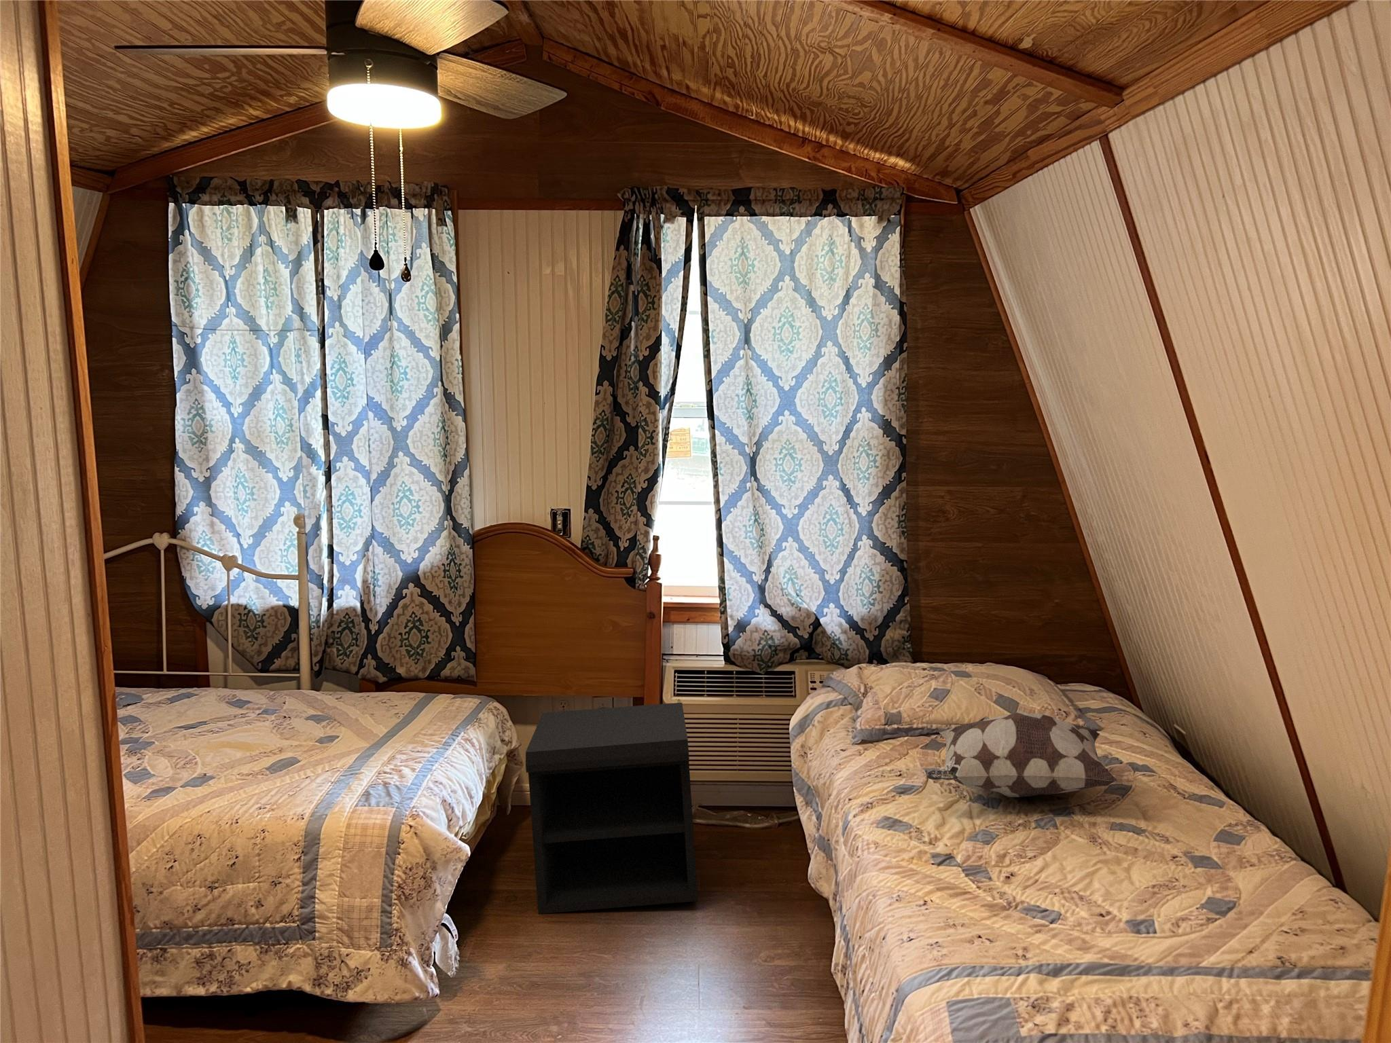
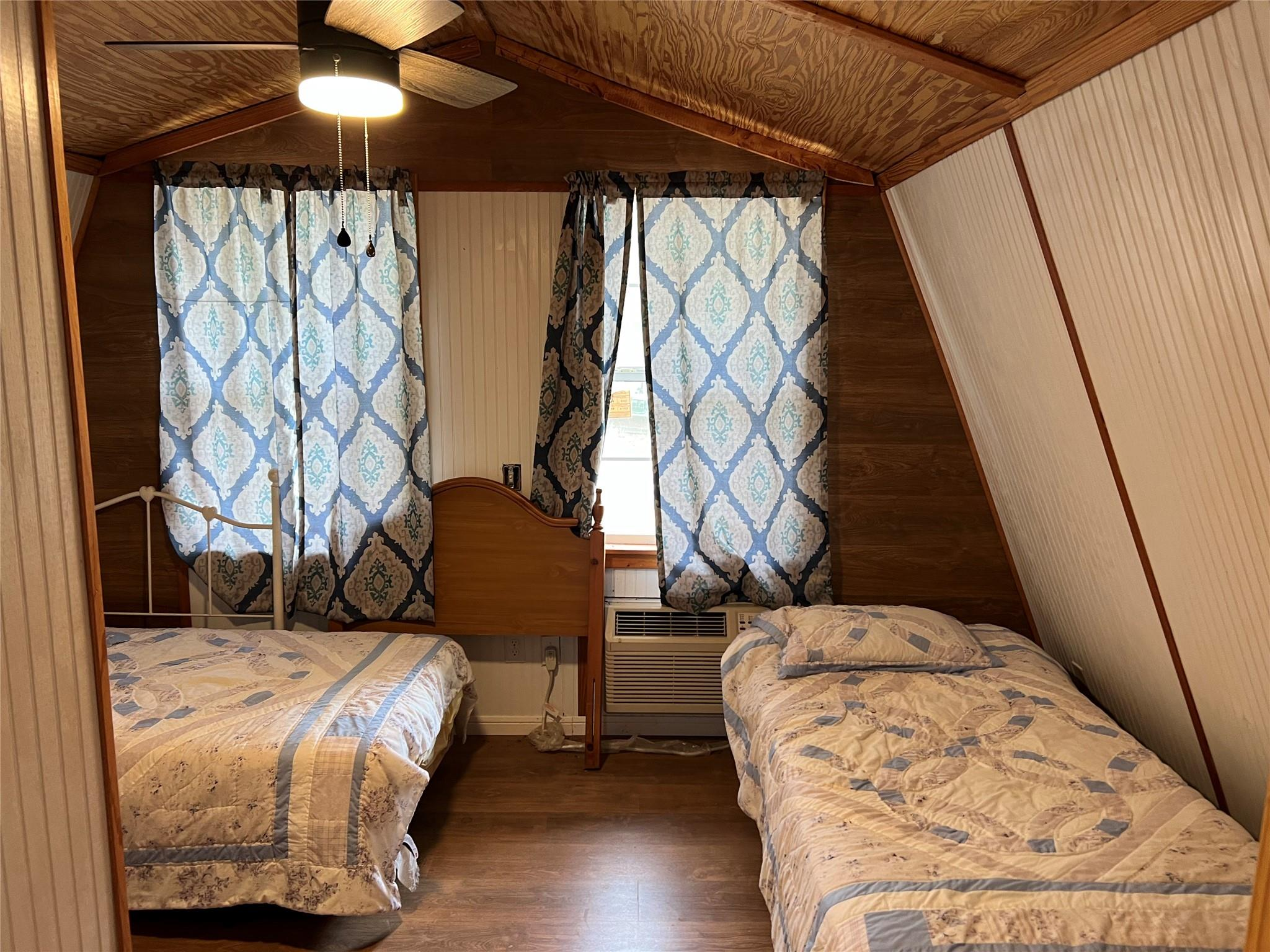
- nightstand (614, 803)
- decorative pillow (1018, 755)
